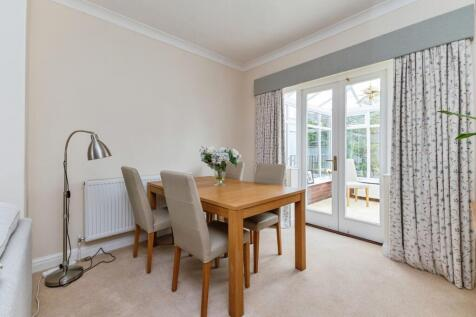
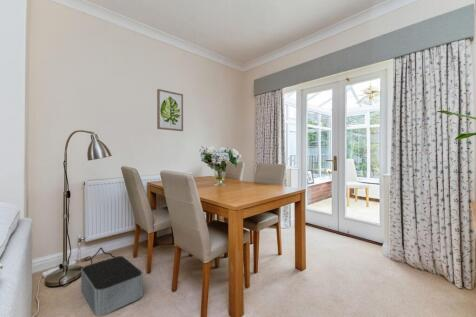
+ storage bin (111, 281)
+ wall art (170, 110)
